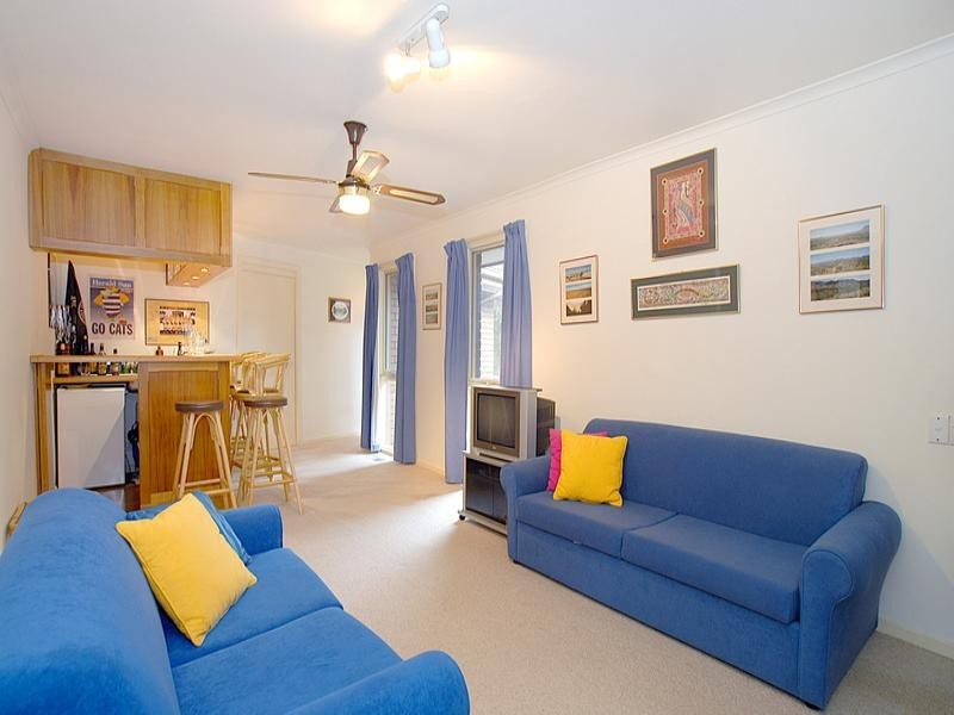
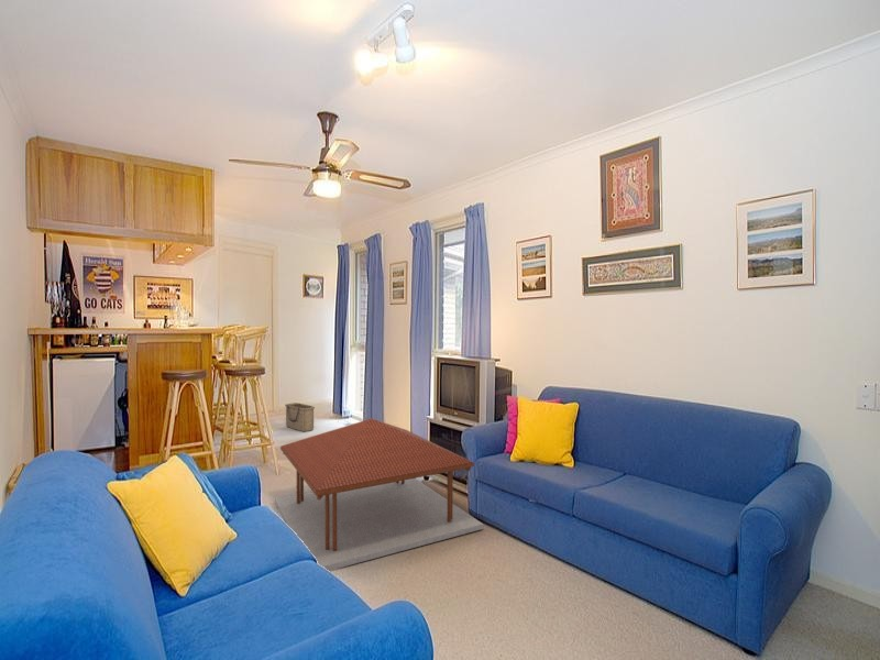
+ basket (299, 416)
+ coffee table (372, 466)
